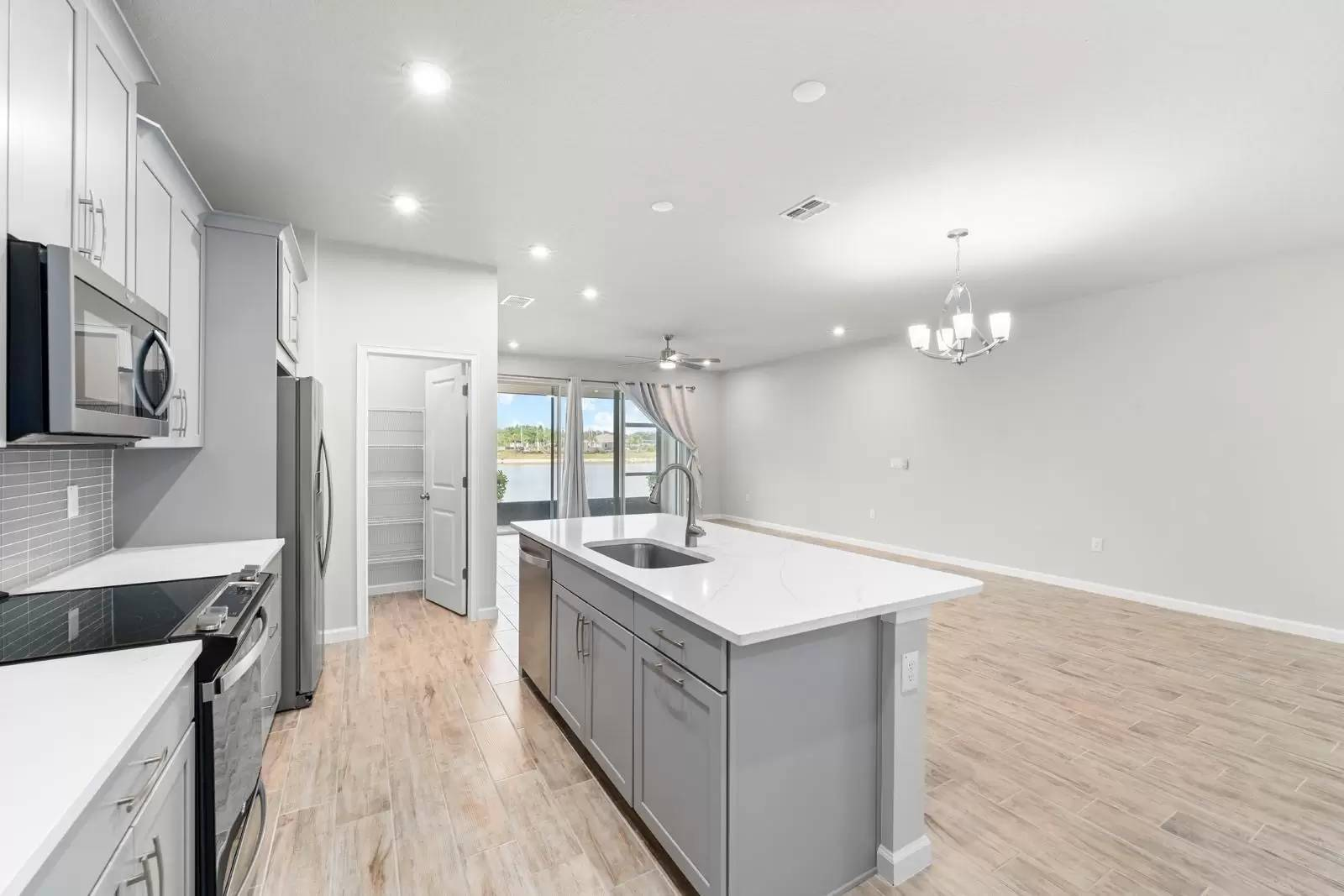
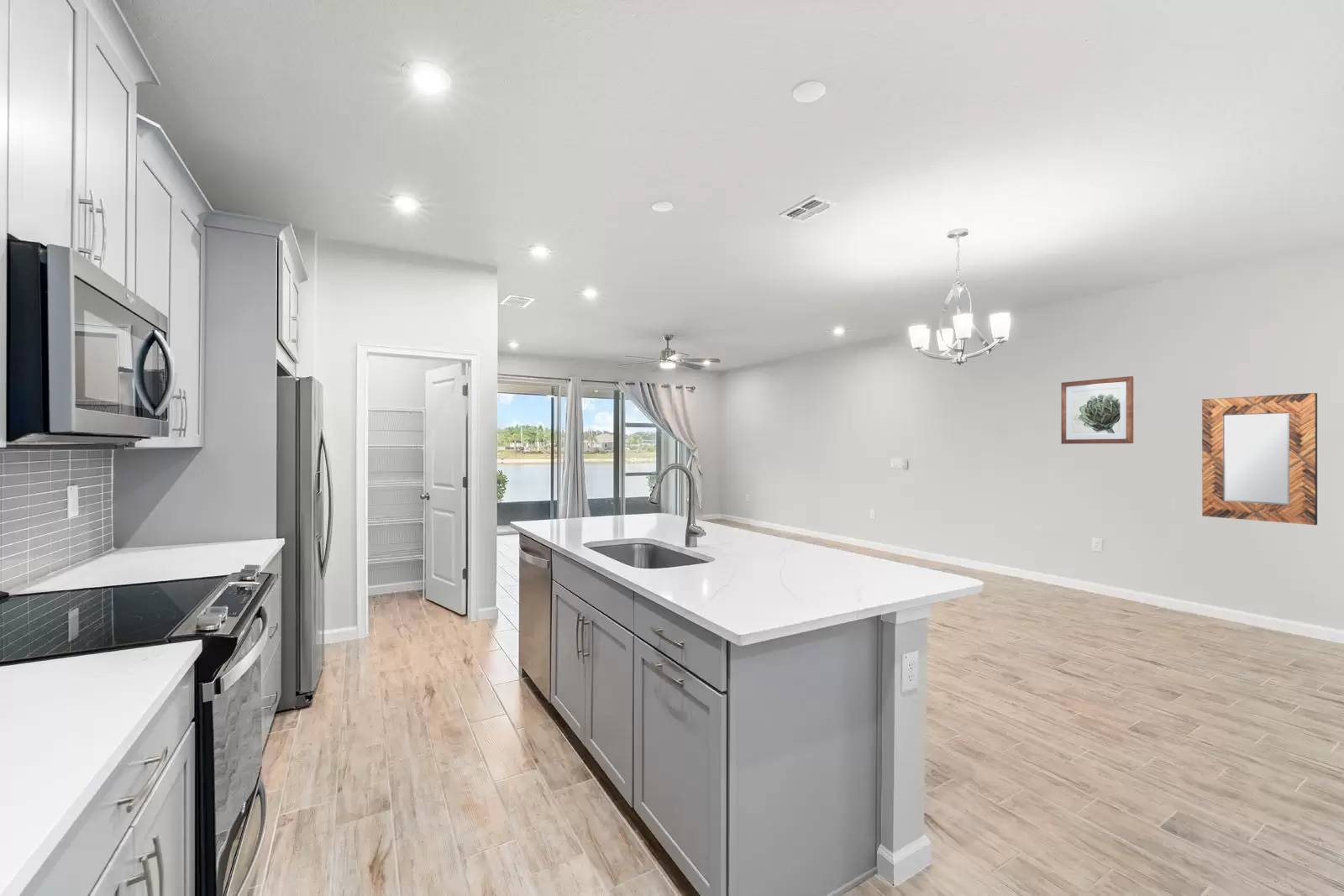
+ wall art (1095, 411)
+ home mirror (1256, 458)
